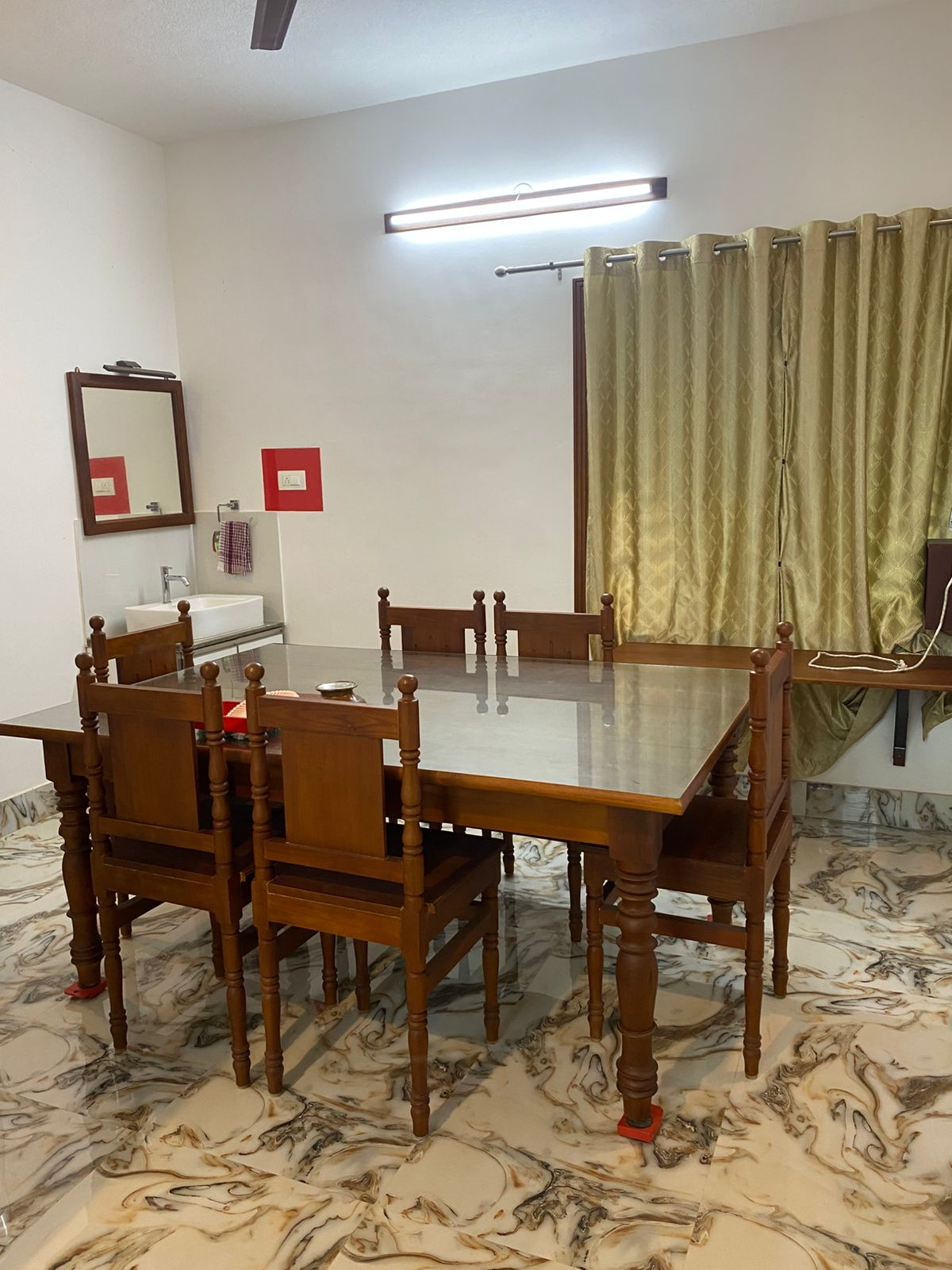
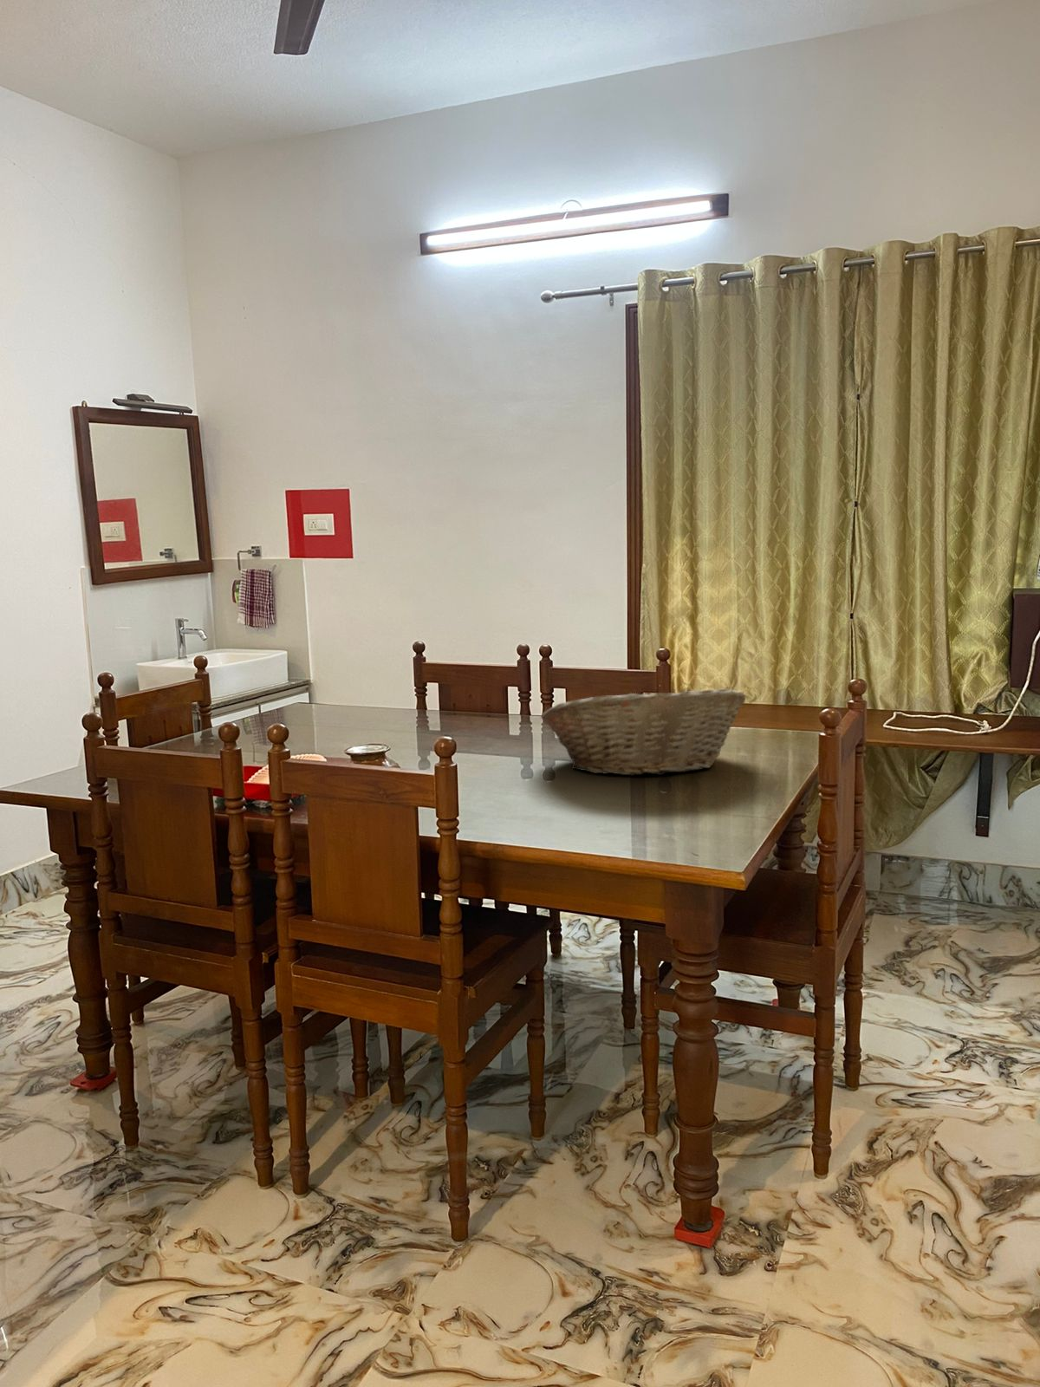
+ fruit basket (643, 724)
